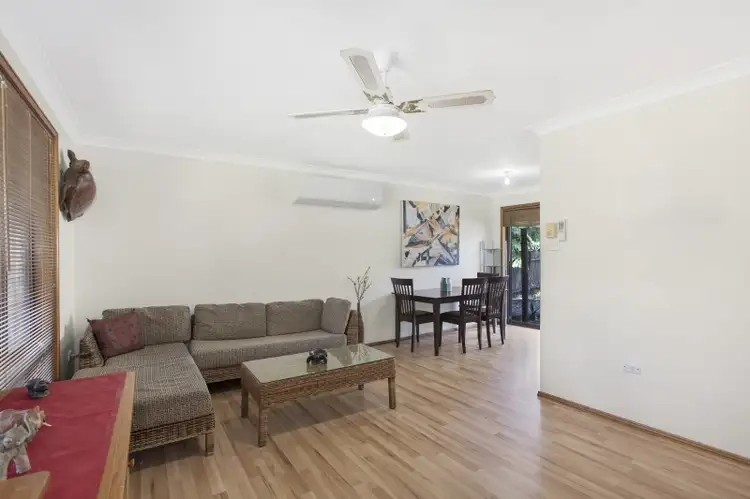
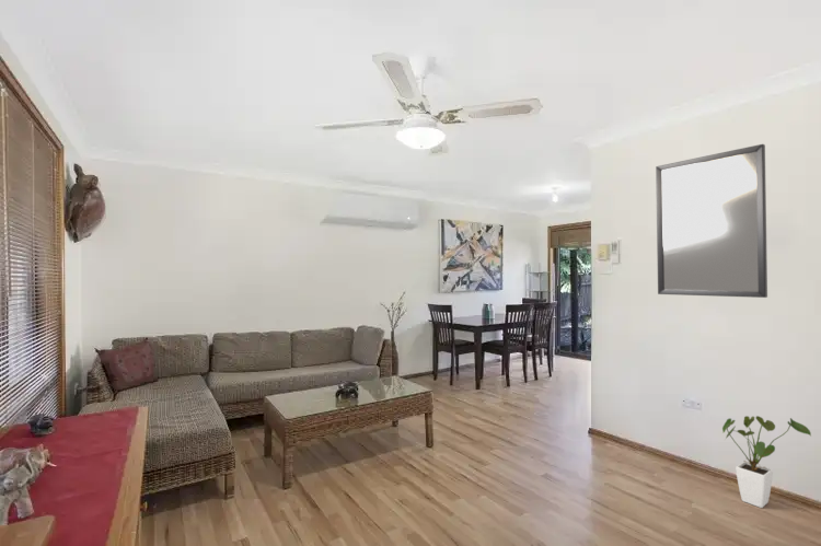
+ house plant (760, 460)
+ home mirror (706, 225)
